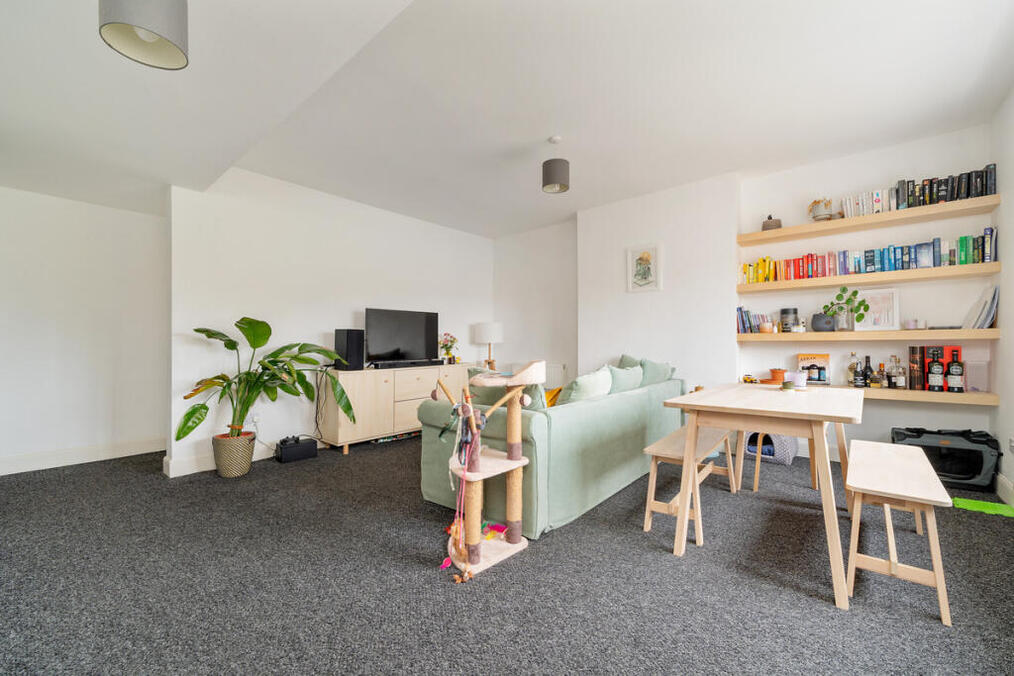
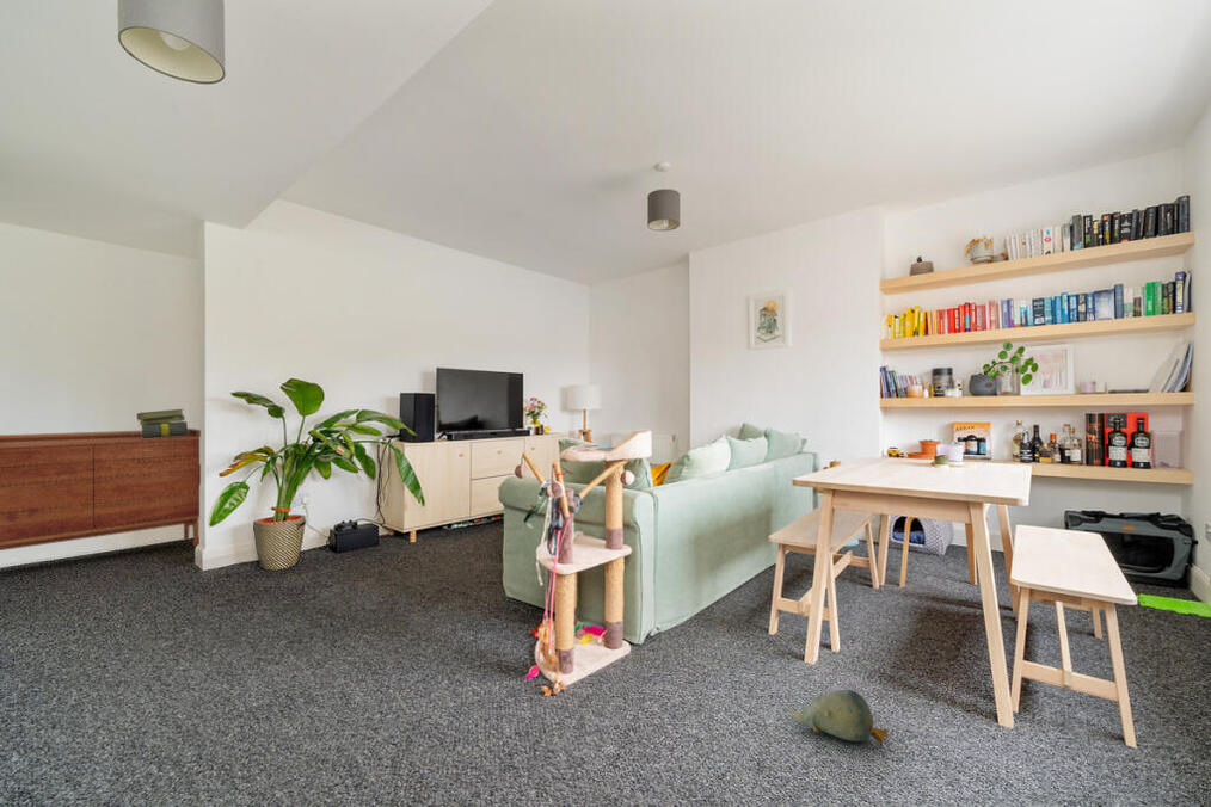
+ stack of books (162, 423)
+ sideboard (90, 495)
+ plush toy (832, 714)
